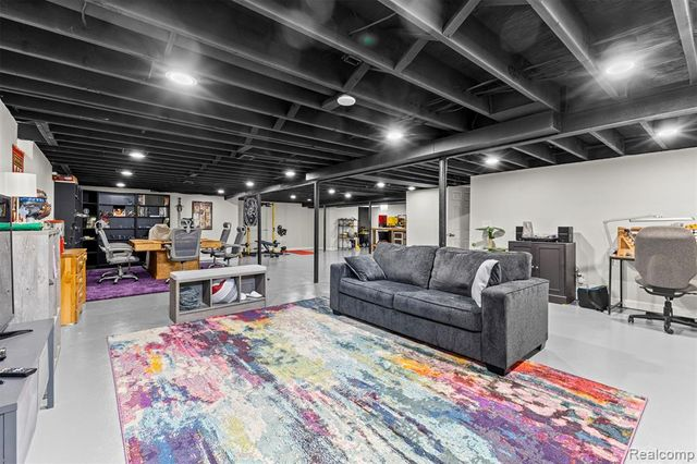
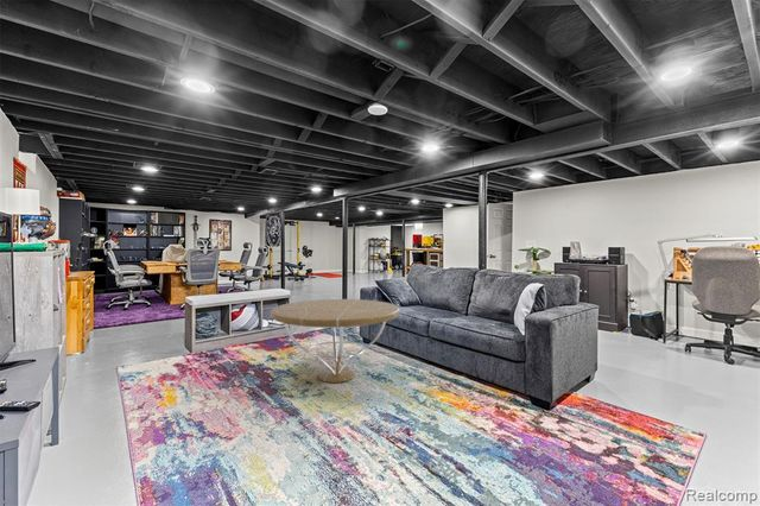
+ coffee table (336, 342)
